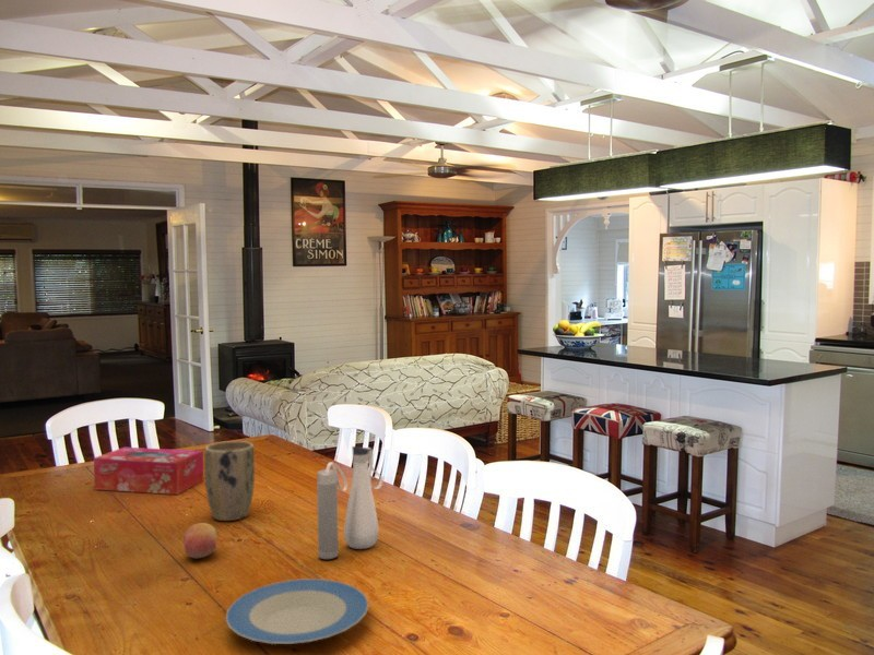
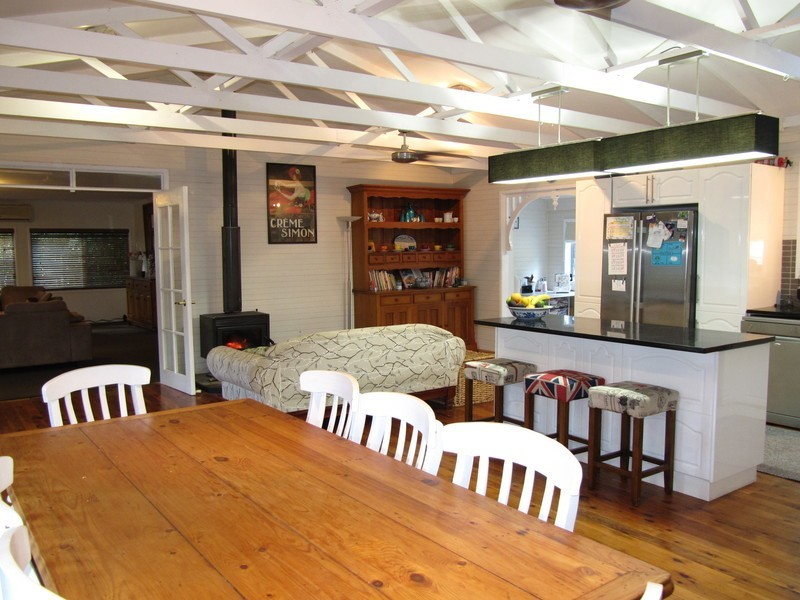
- tissue box (150, 469)
- plant pot (229, 480)
- fruit (200, 539)
- water bottle (351, 498)
- plate (298, 616)
